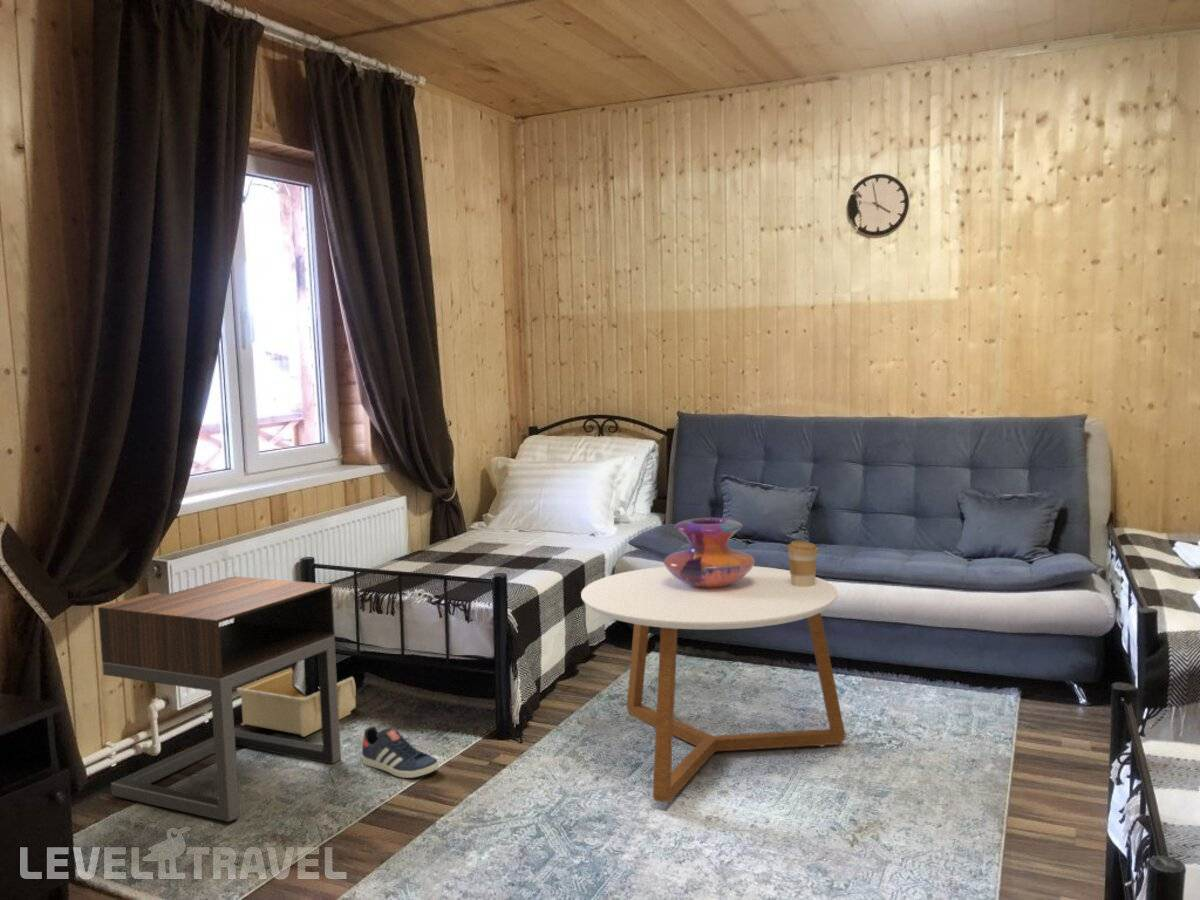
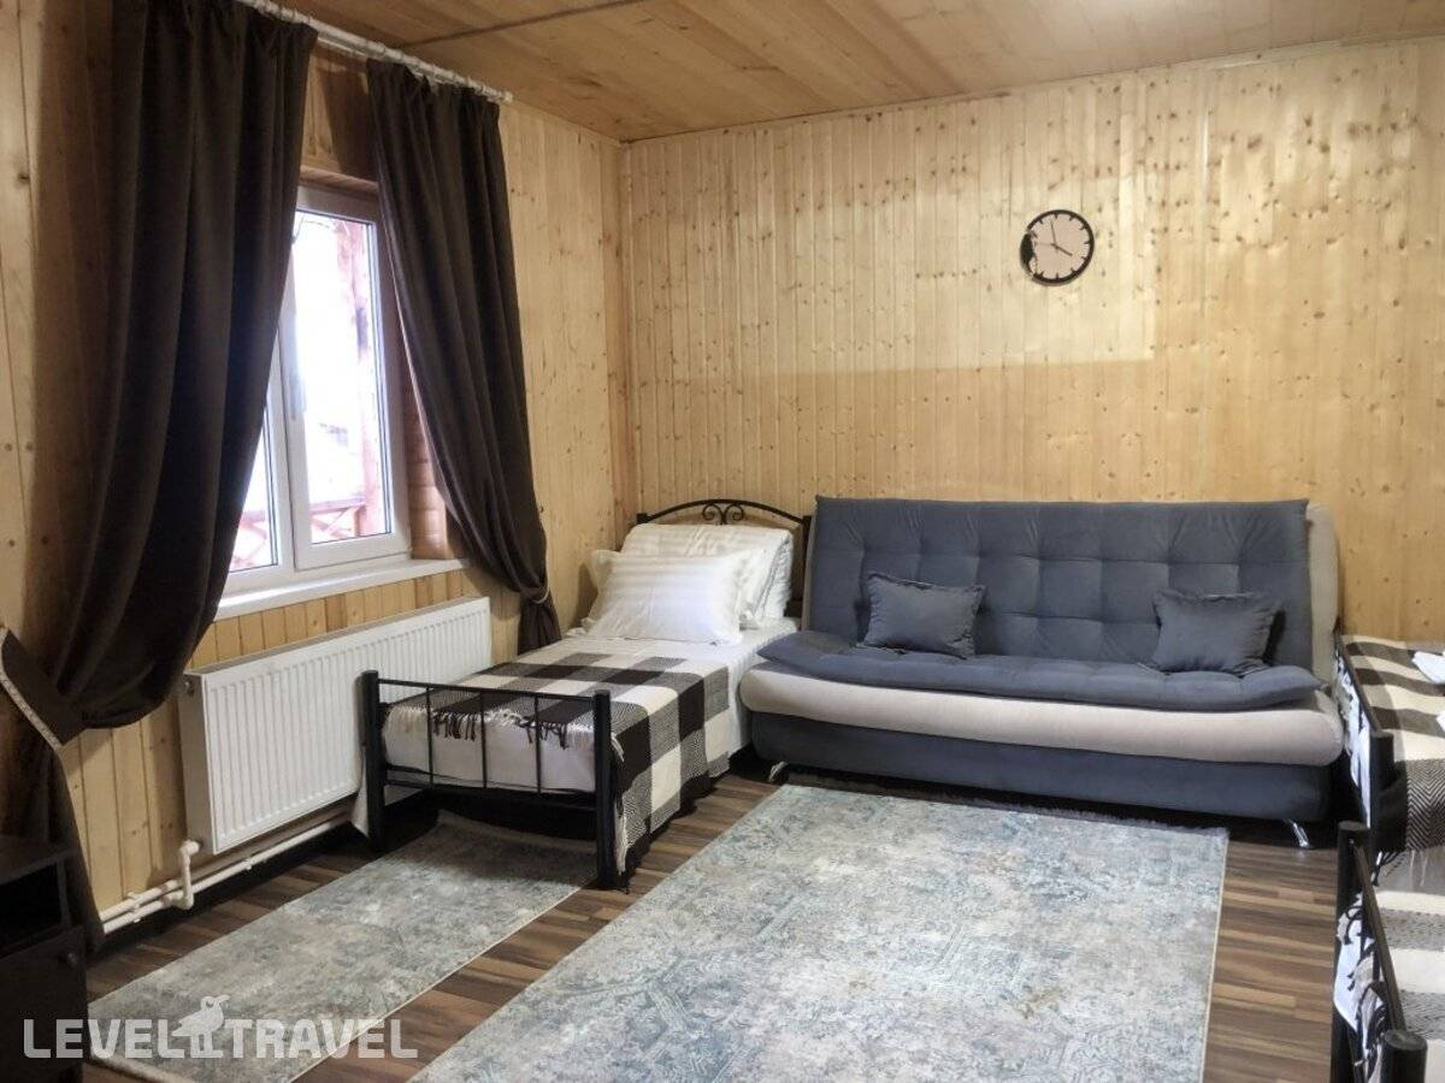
- coffee cup (802, 562)
- coffee table (675, 669)
- decorative vase (708, 552)
- nightstand (224, 686)
- sneaker (397, 748)
- storage bin (299, 699)
